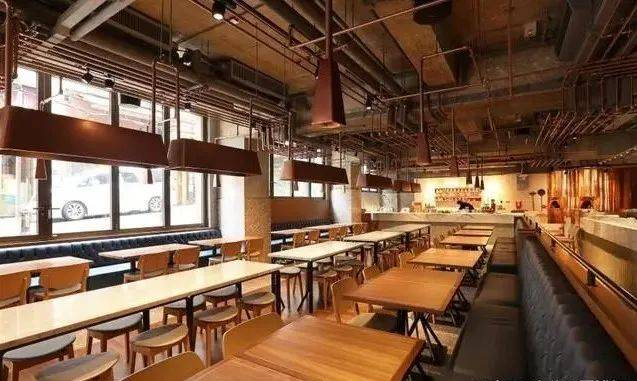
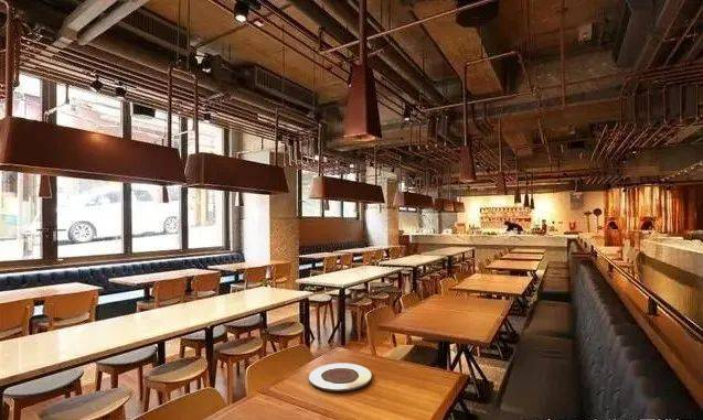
+ plate (340, 375)
